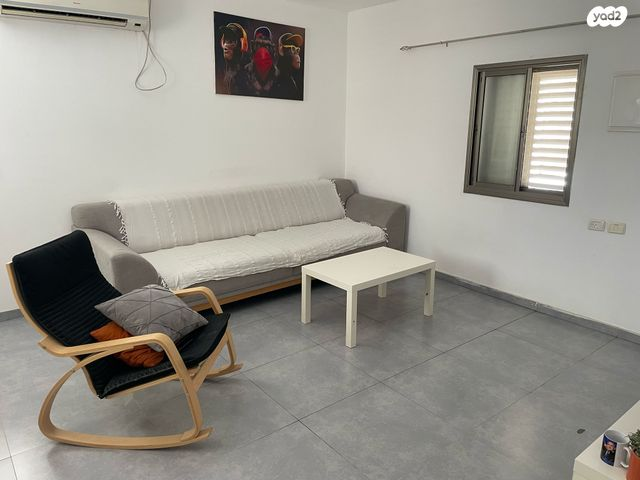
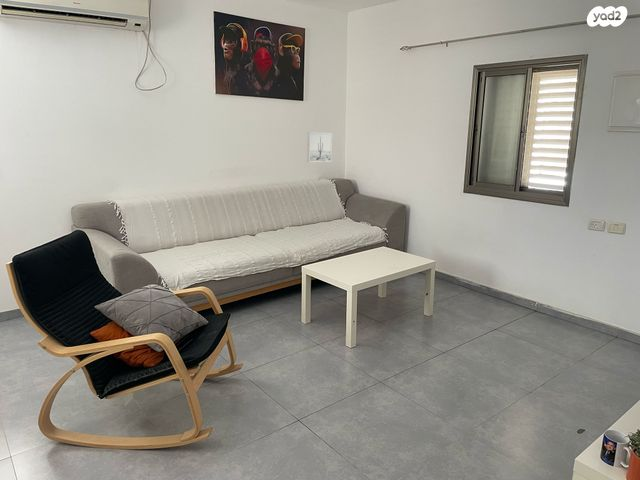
+ wall art (319, 147)
